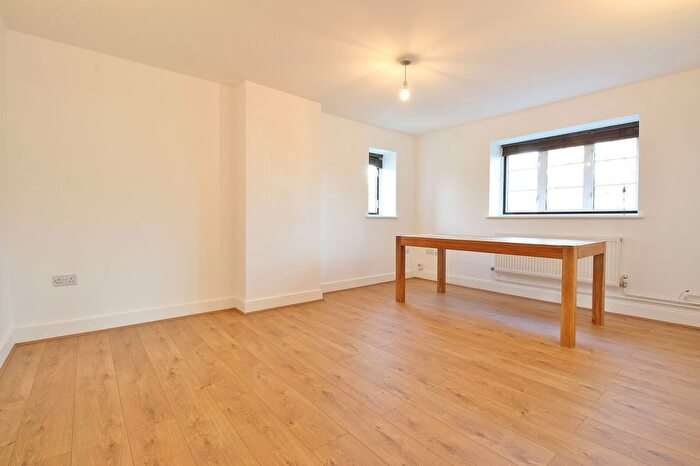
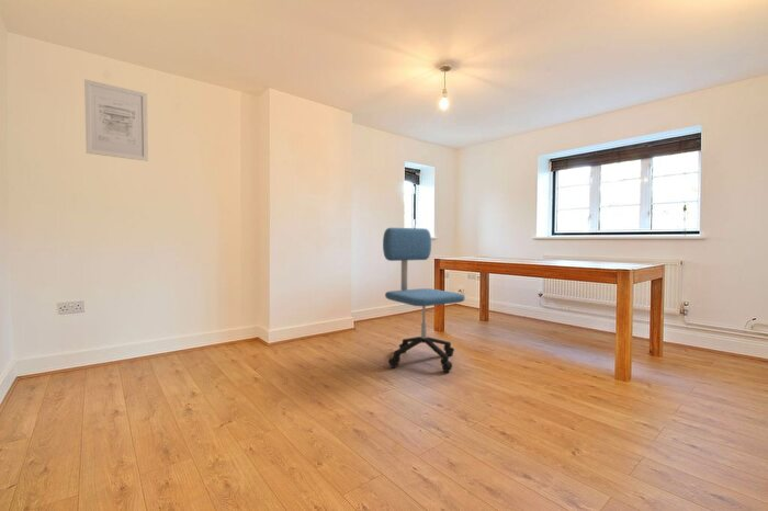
+ wall art (117, 122)
+ office chair (422, 294)
